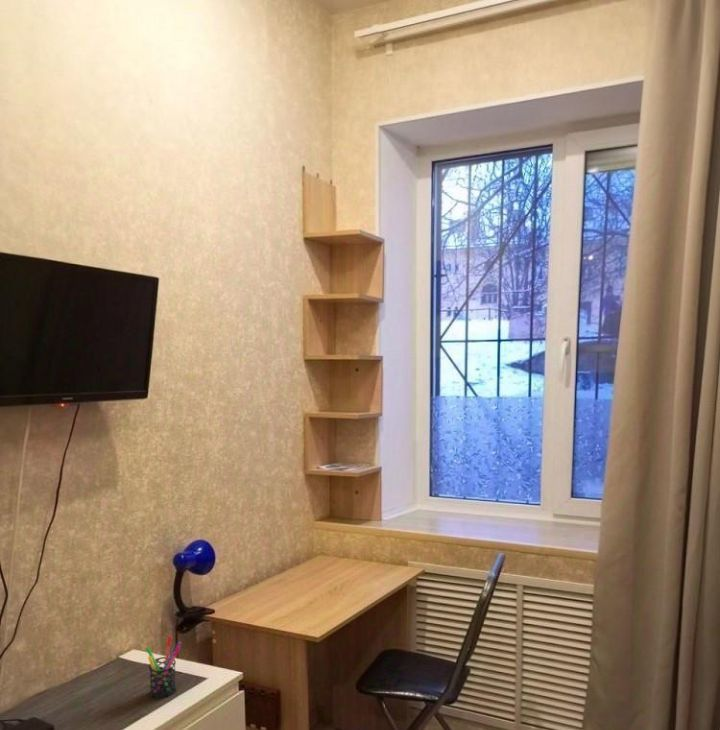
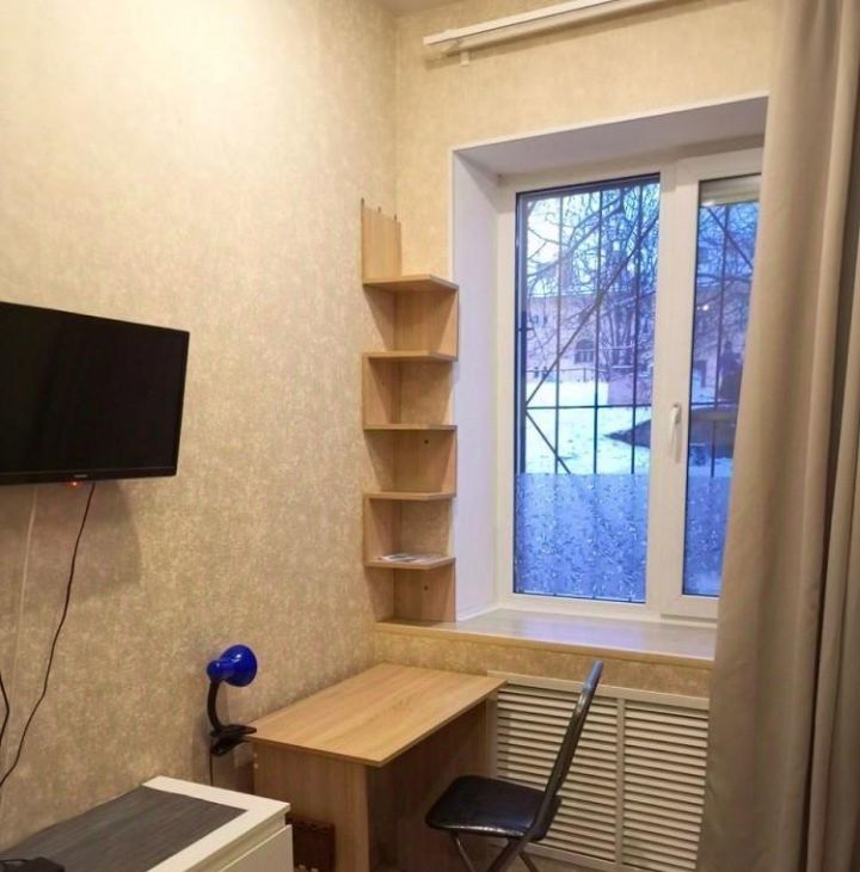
- pen holder (160, 667)
